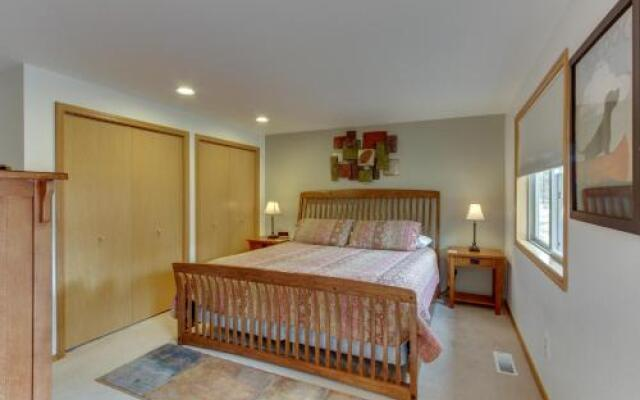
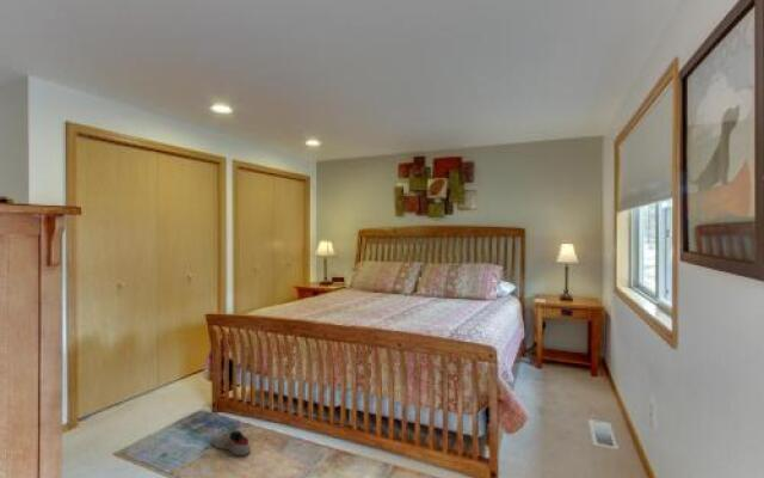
+ shoe (230, 437)
